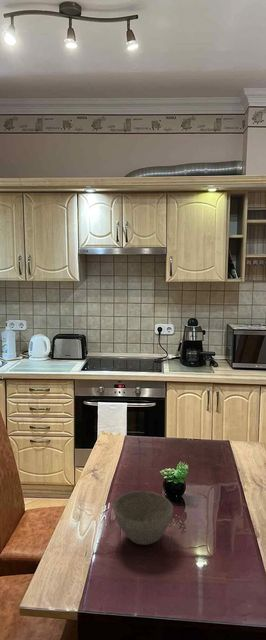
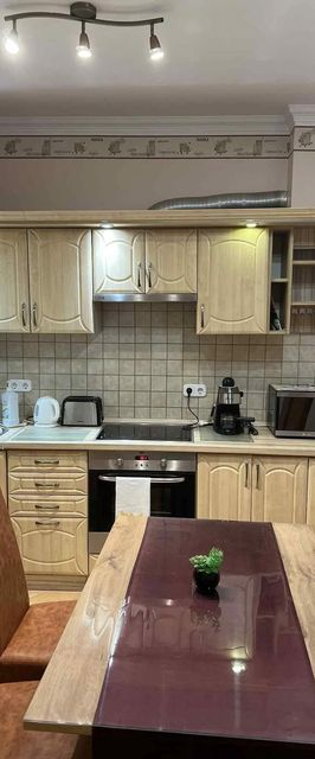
- bowl (142, 522)
